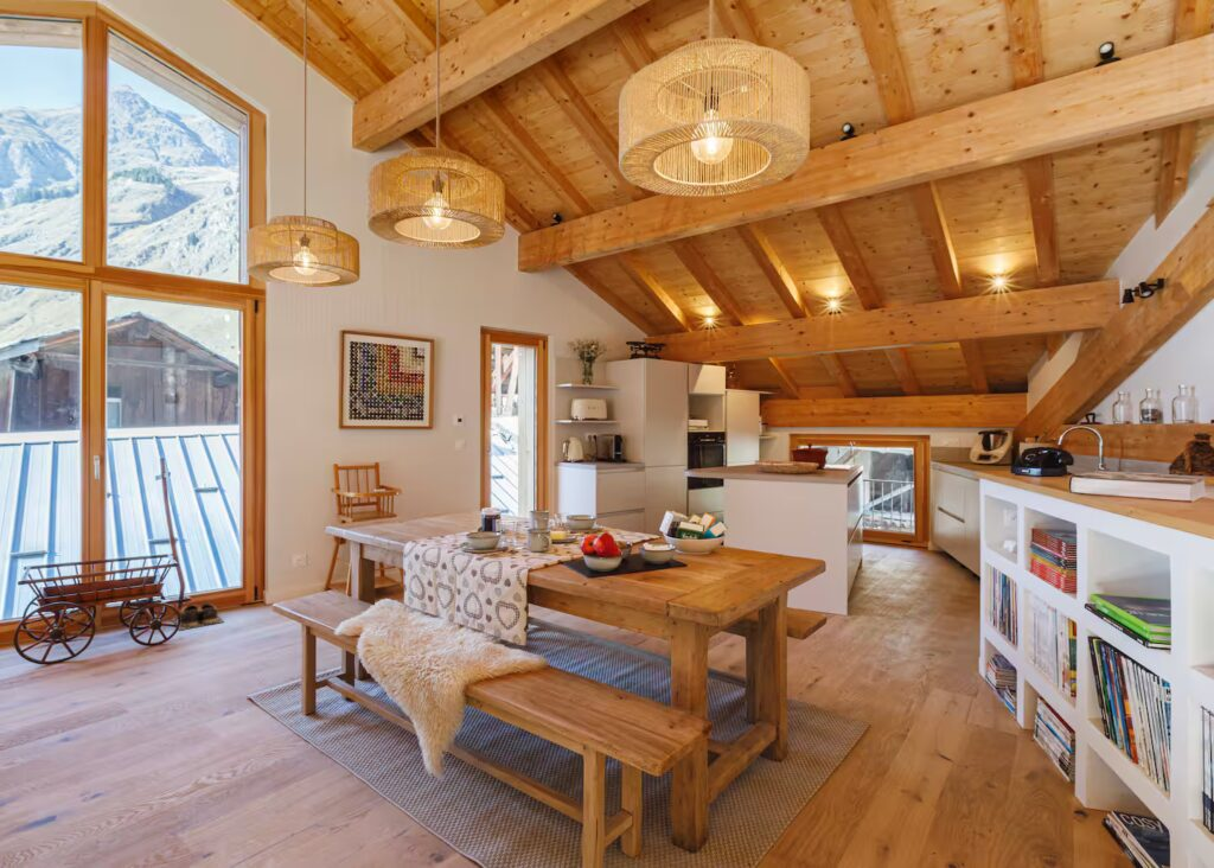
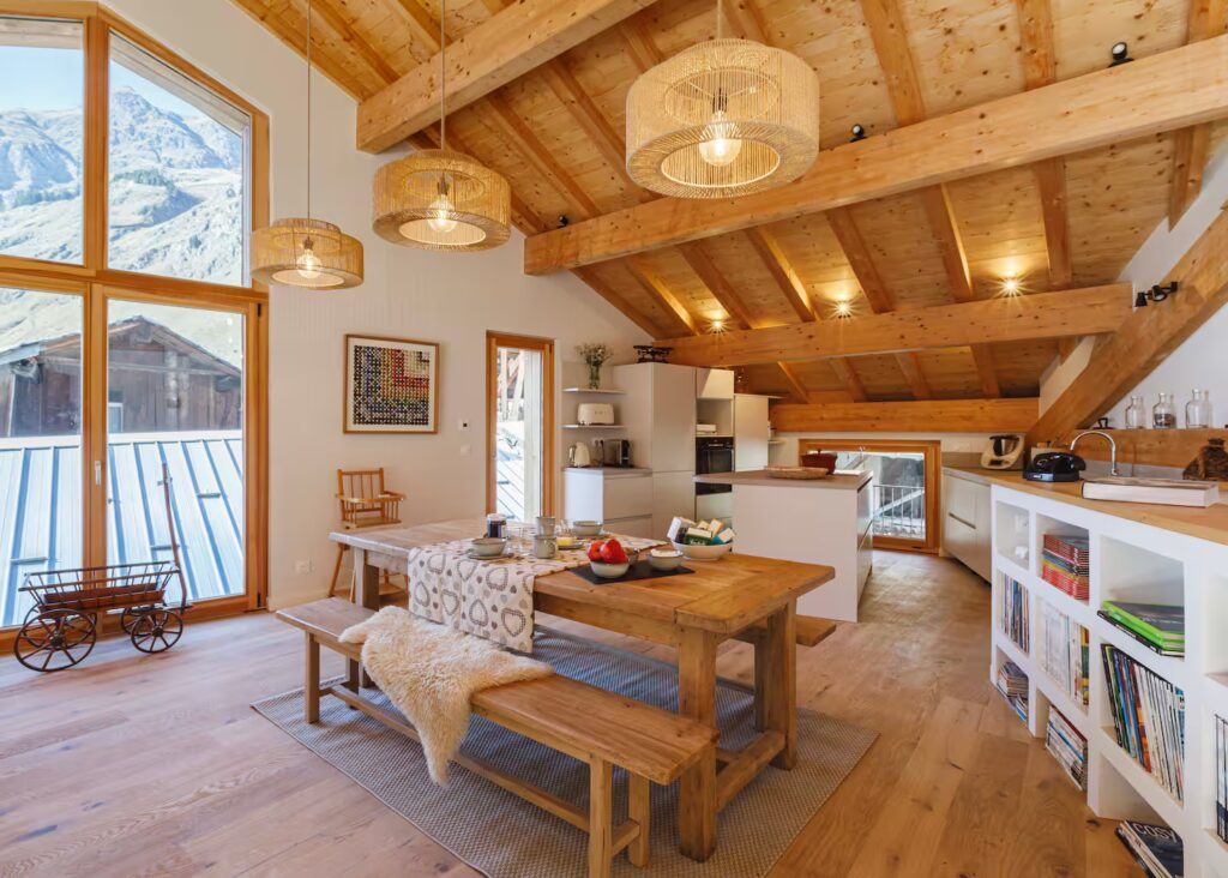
- shoes (197, 611)
